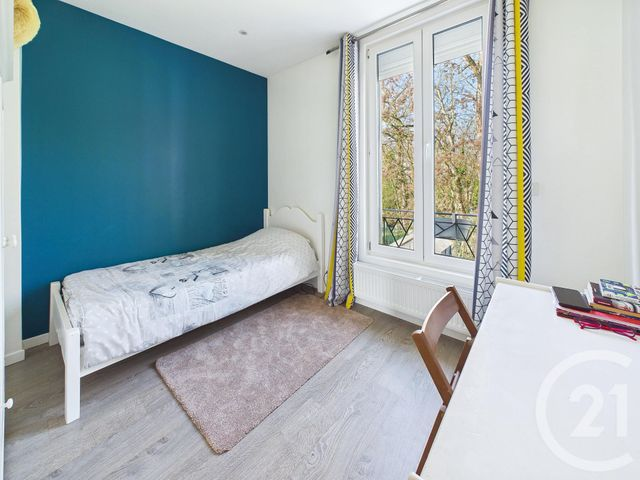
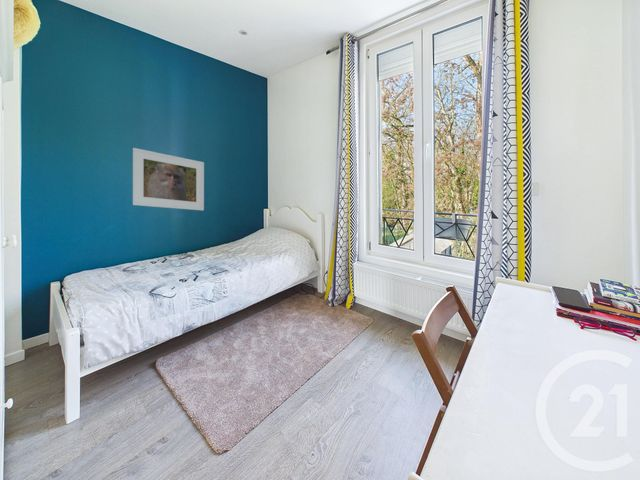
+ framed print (171, 181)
